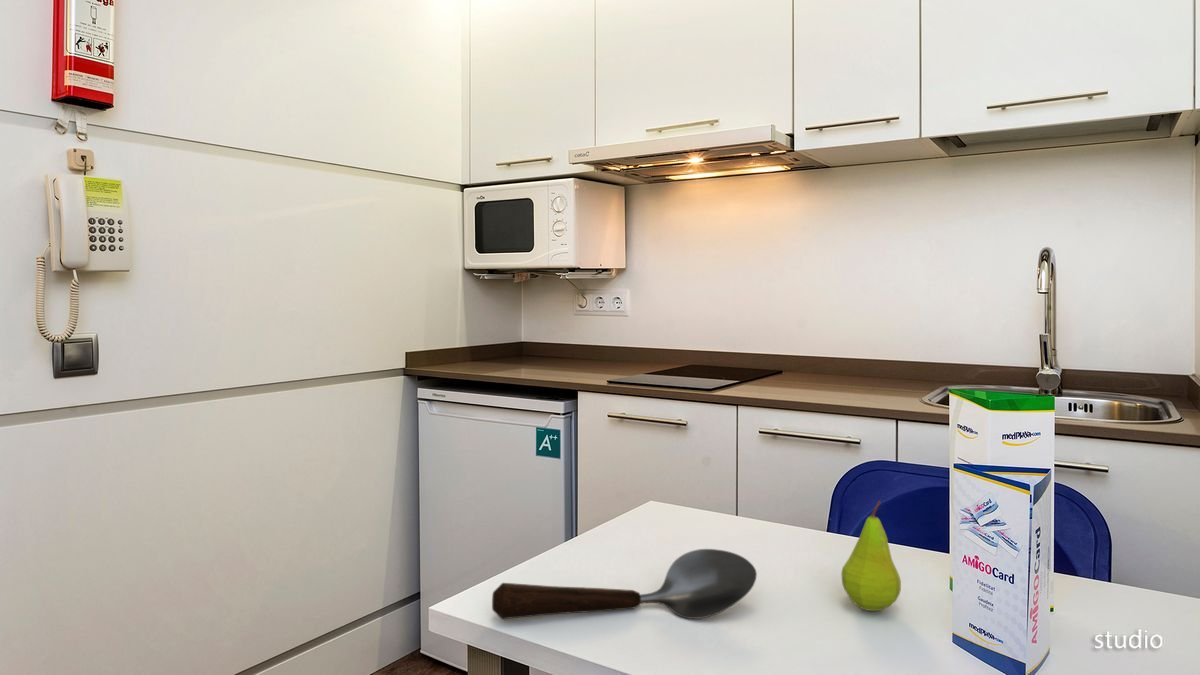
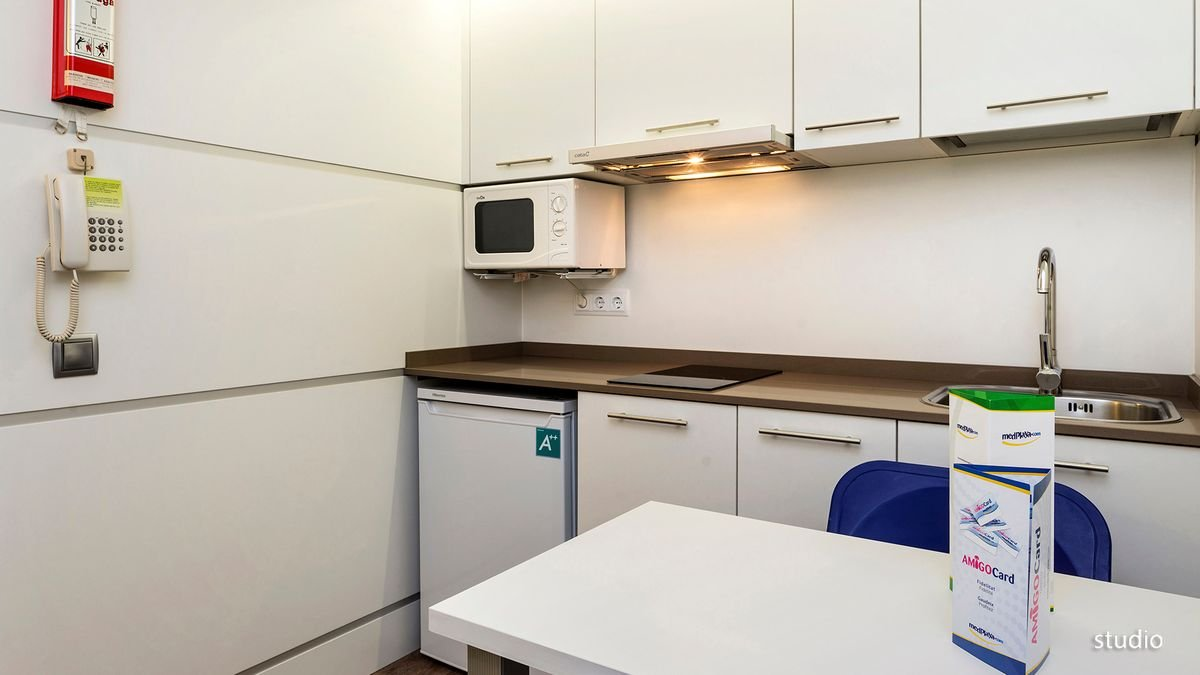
- fruit (871, 554)
- spoon (625, 590)
